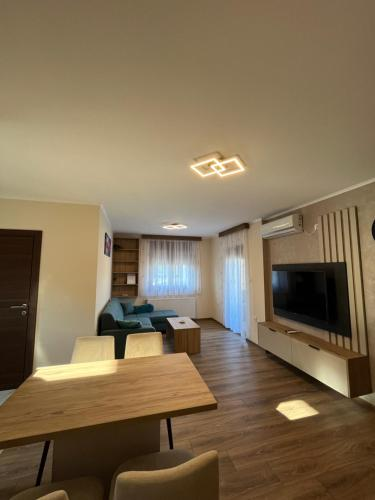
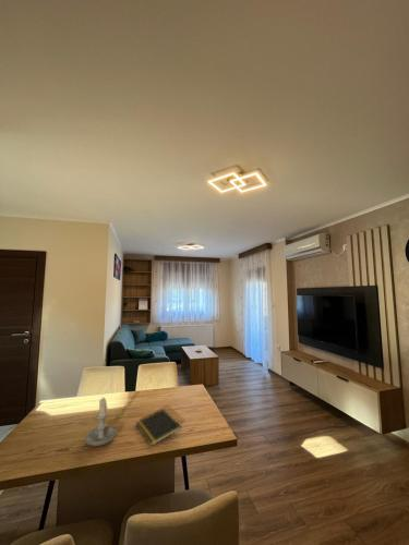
+ notepad (157, 425)
+ candle (101, 419)
